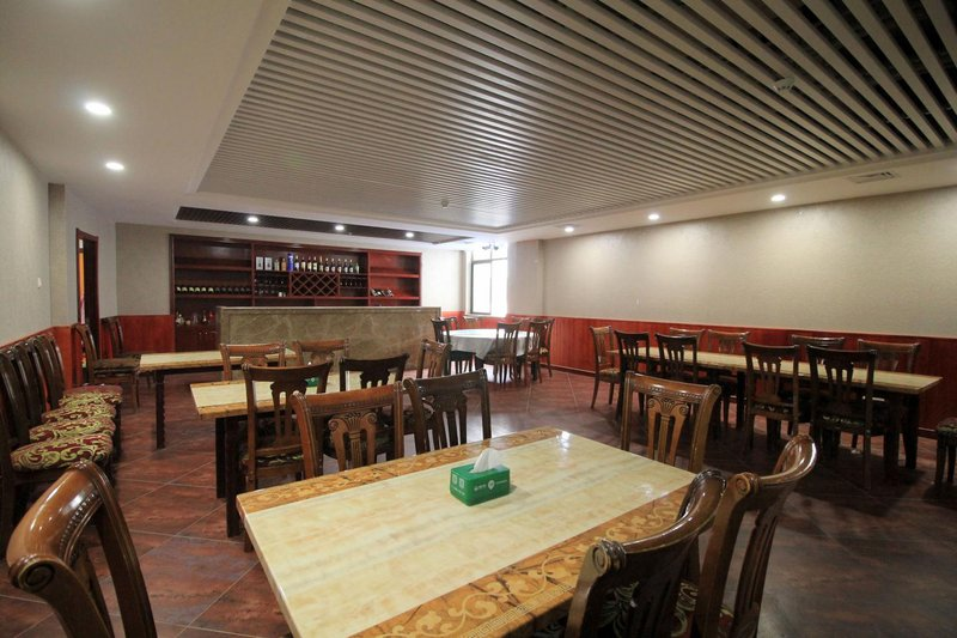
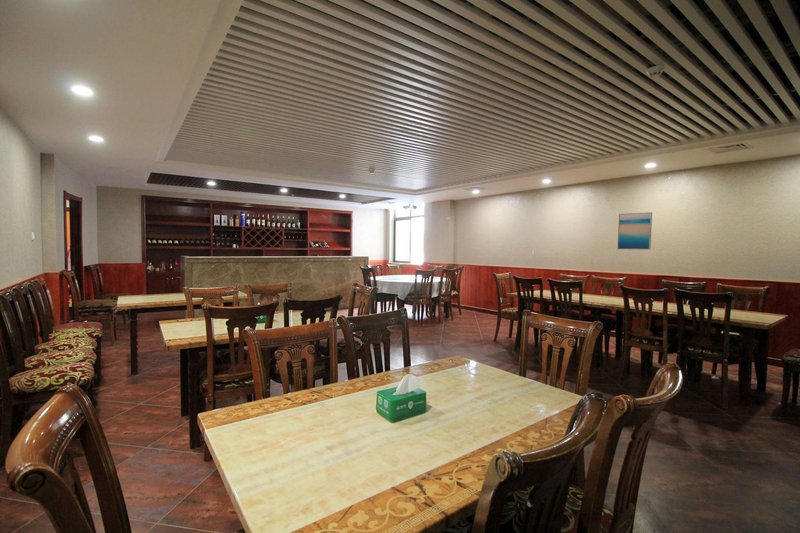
+ wall art (634, 231)
